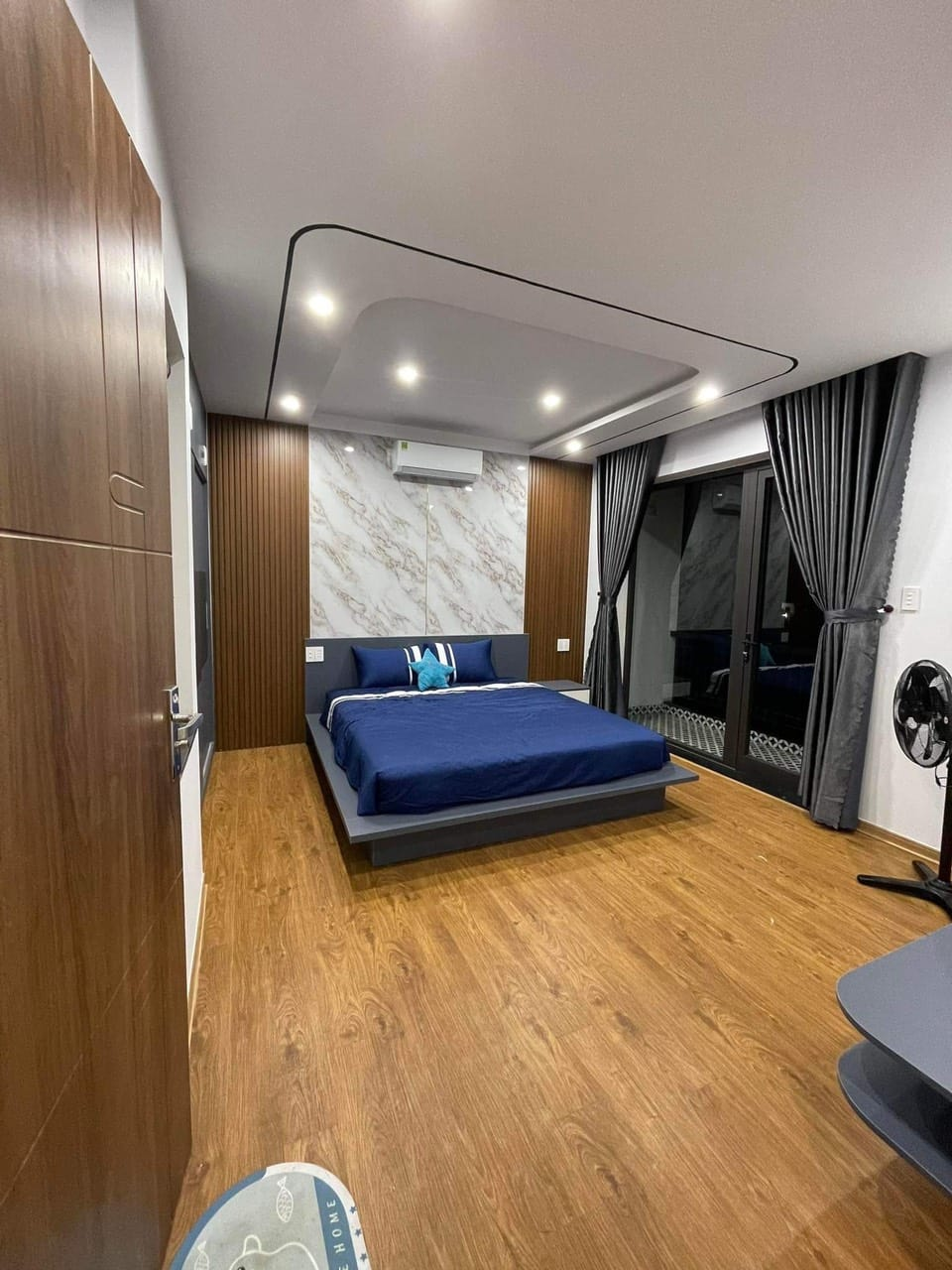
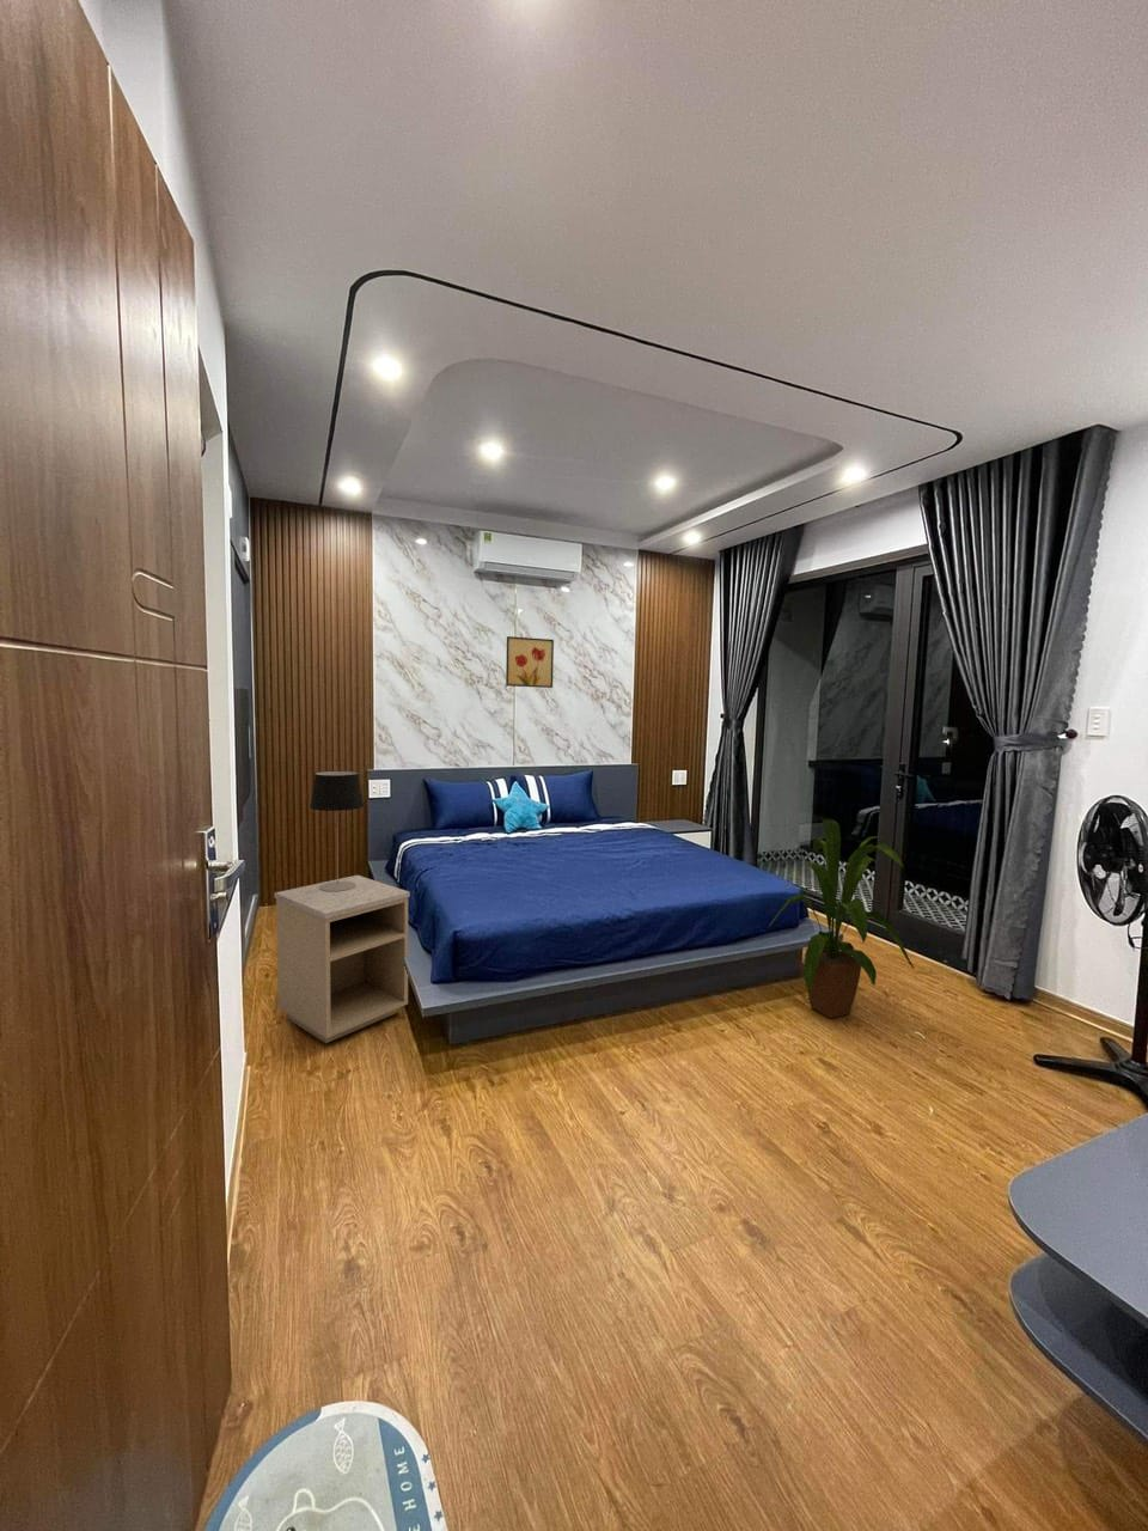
+ wall art (528, 663)
+ table lamp (338, 829)
+ nightstand (344, 955)
+ house plant (850, 911)
